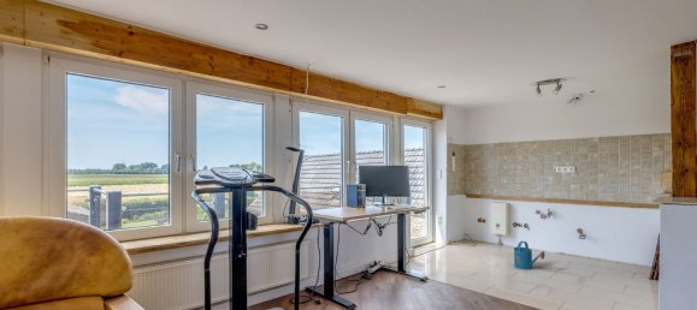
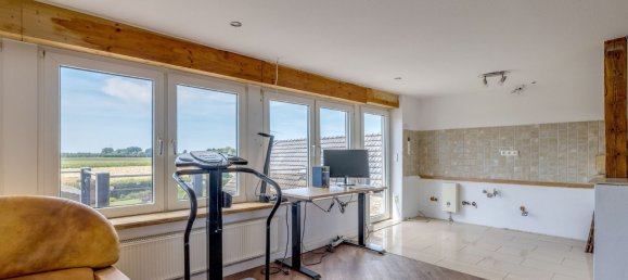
- watering can (528, 255)
